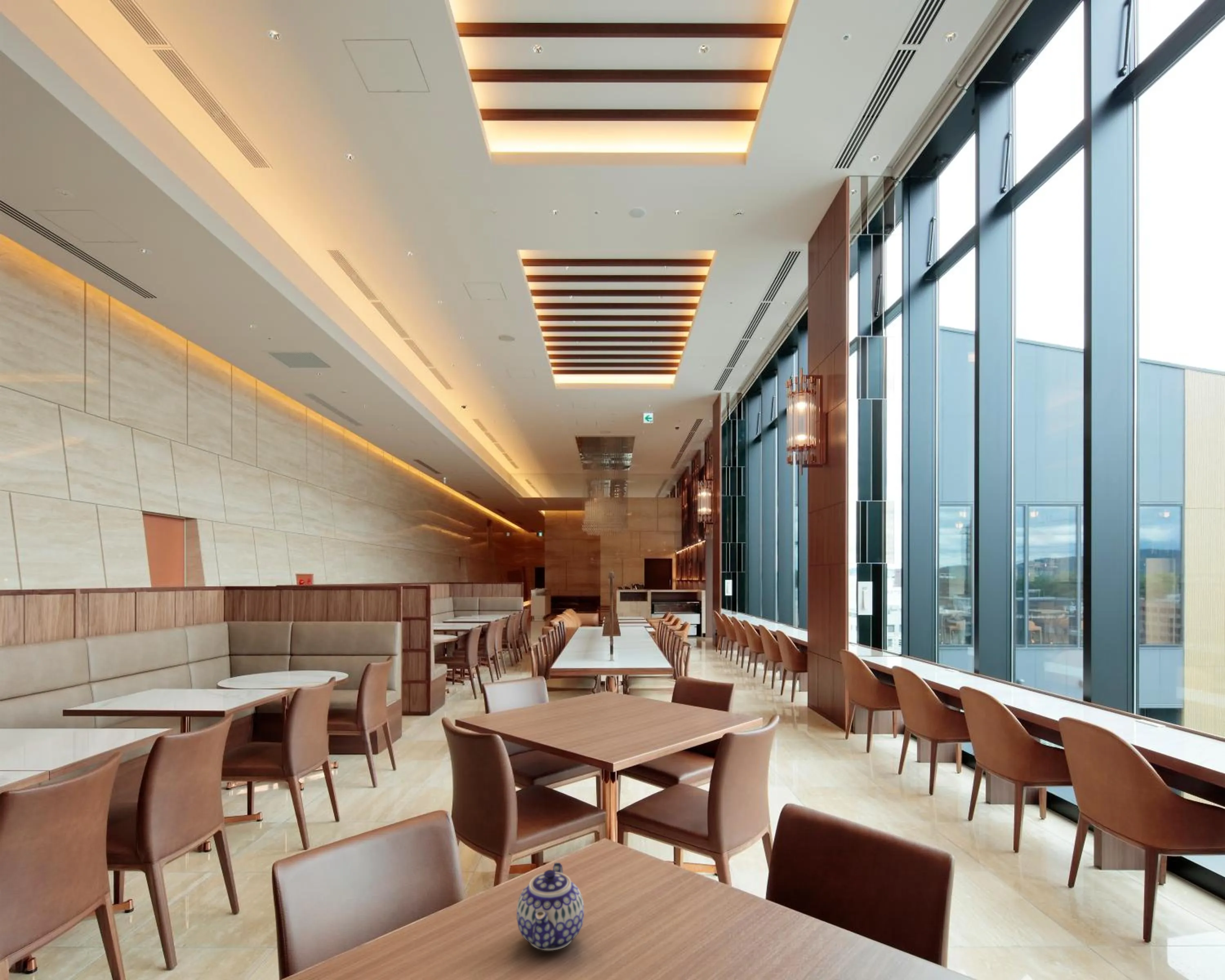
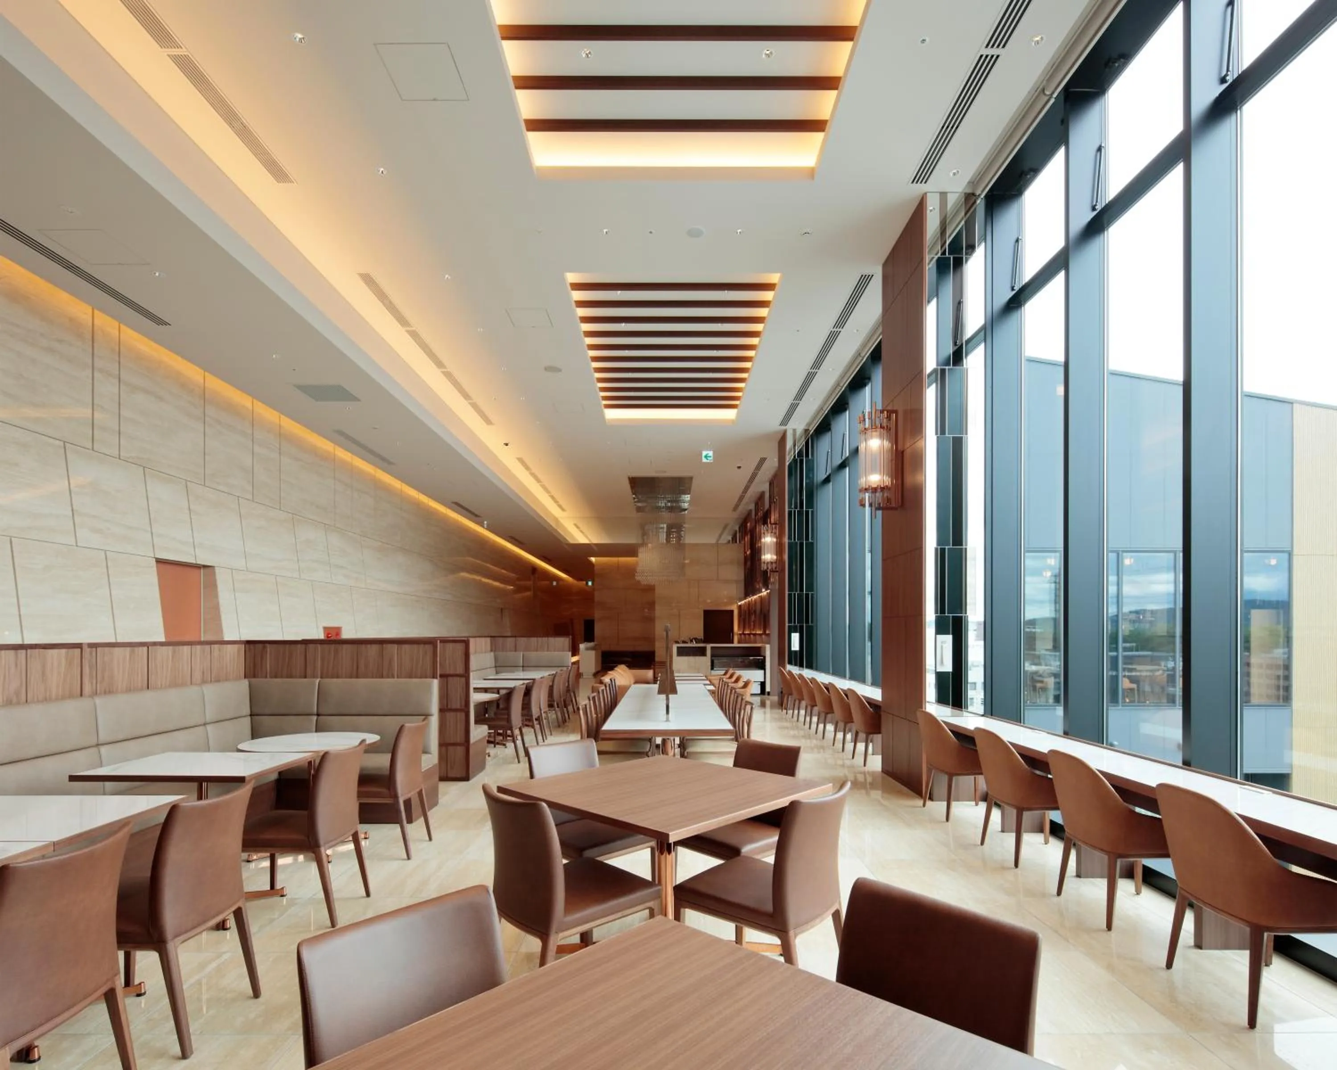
- teapot (550, 904)
